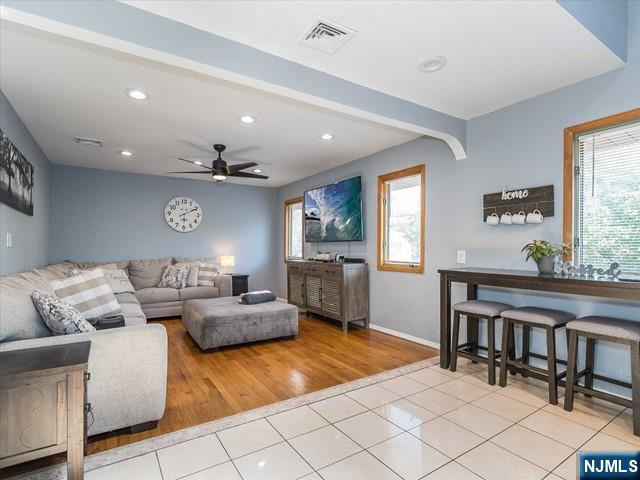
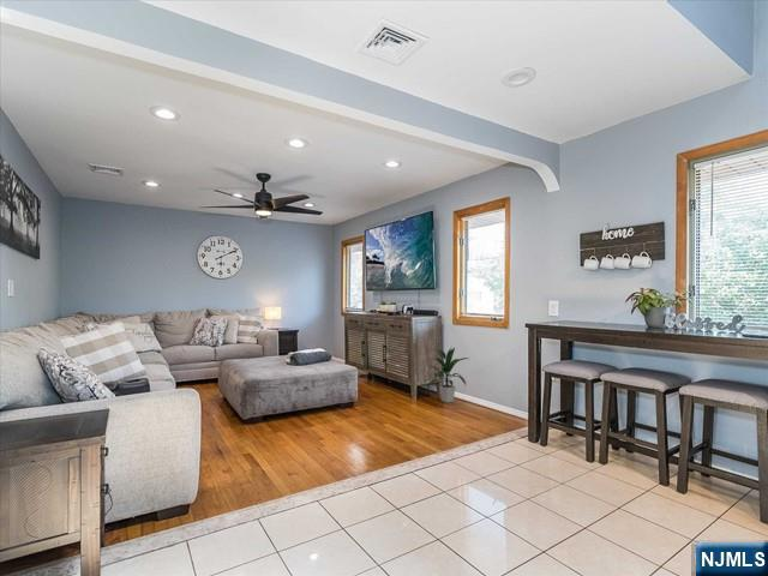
+ indoor plant (445, 372)
